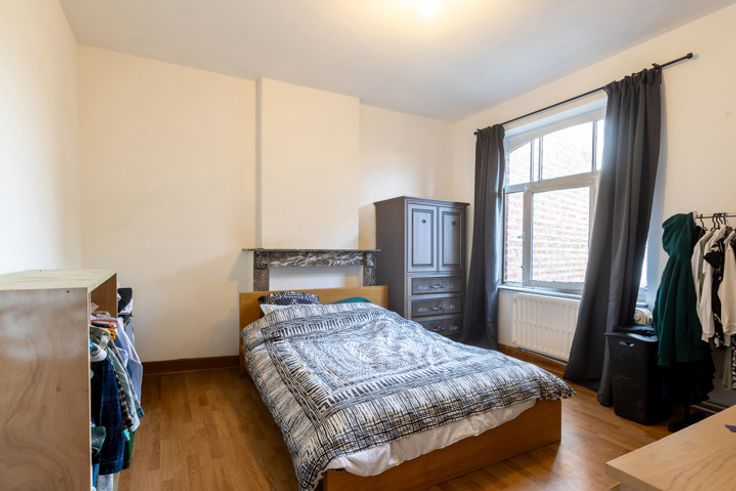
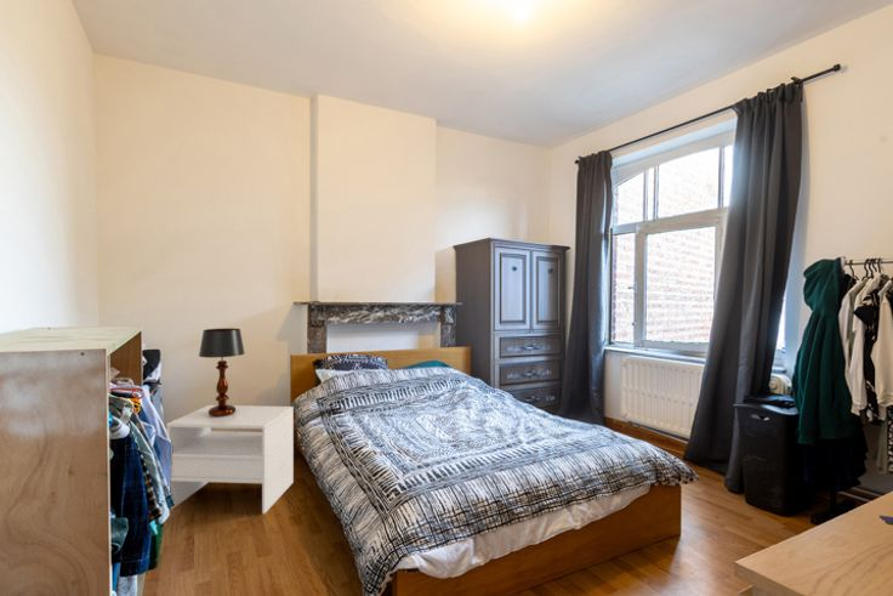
+ table lamp (222, 371)
+ nightstand (235, 454)
